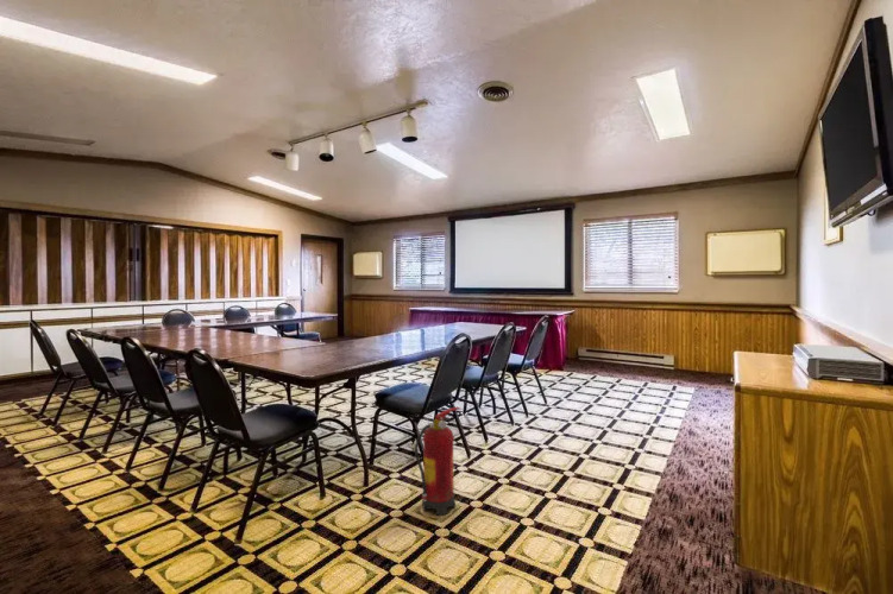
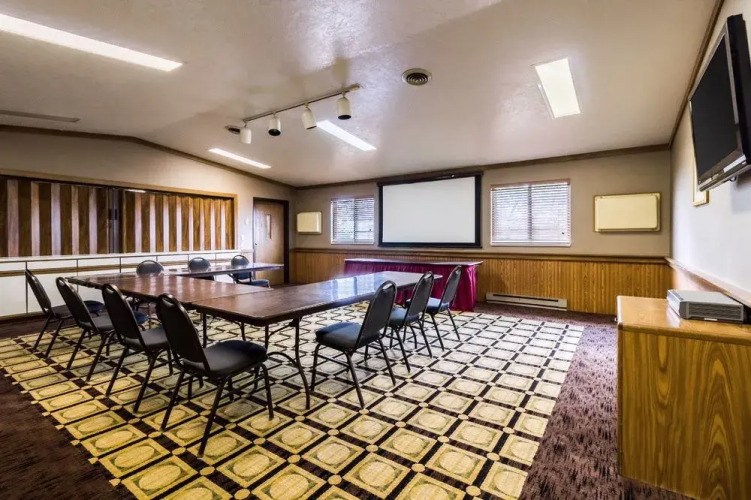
- fire extinguisher (436, 459)
